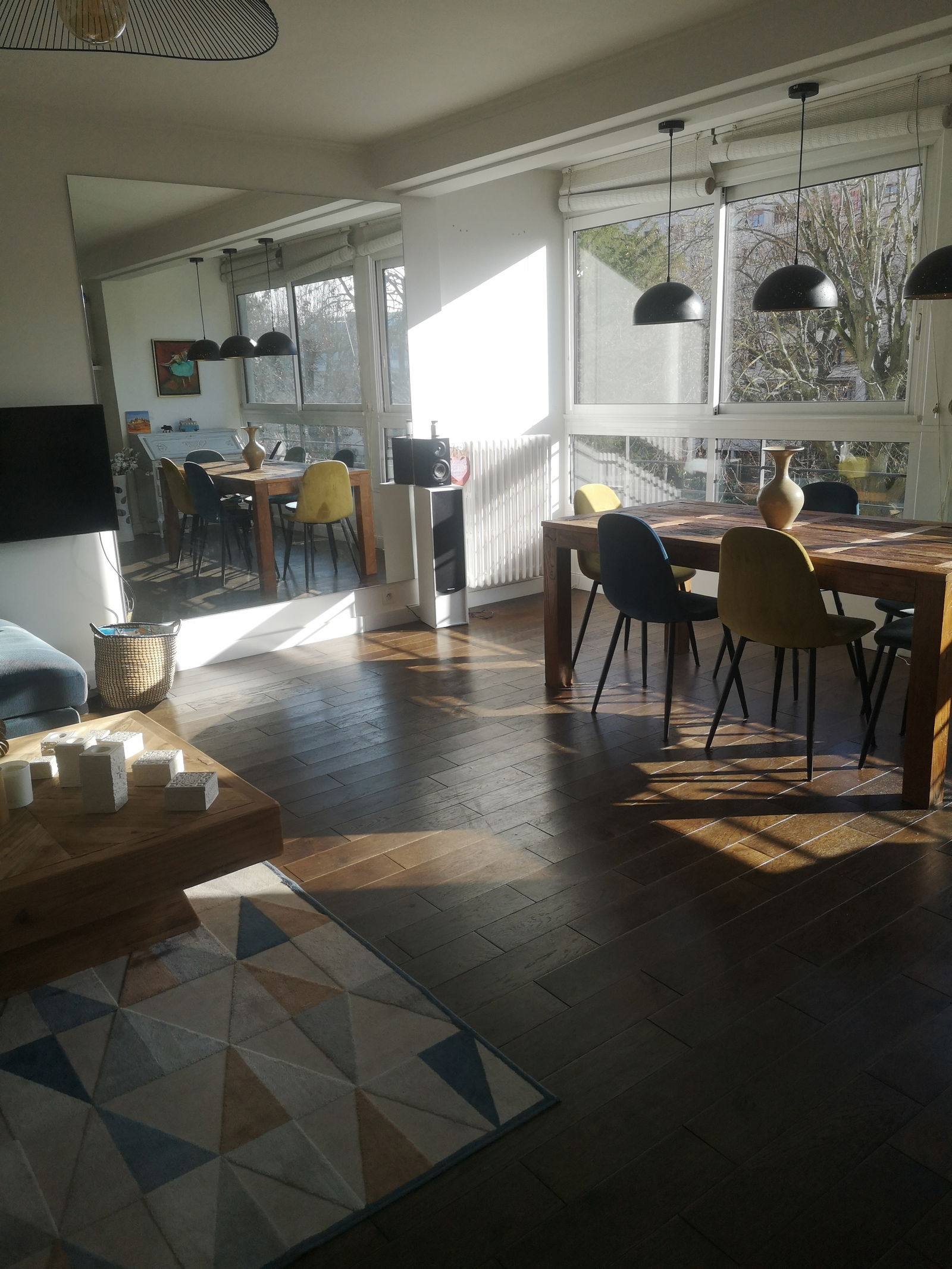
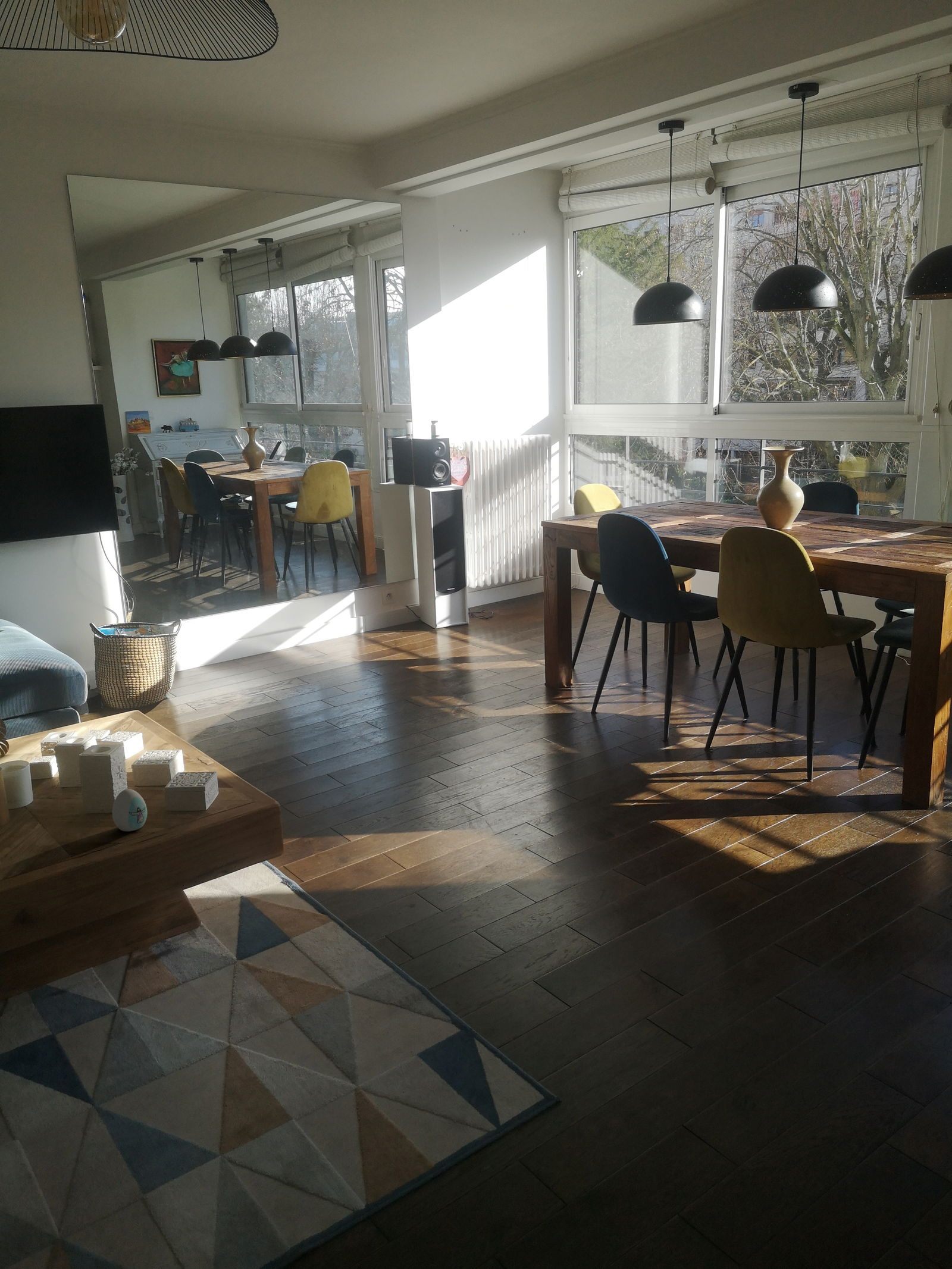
+ decorative egg (129, 808)
